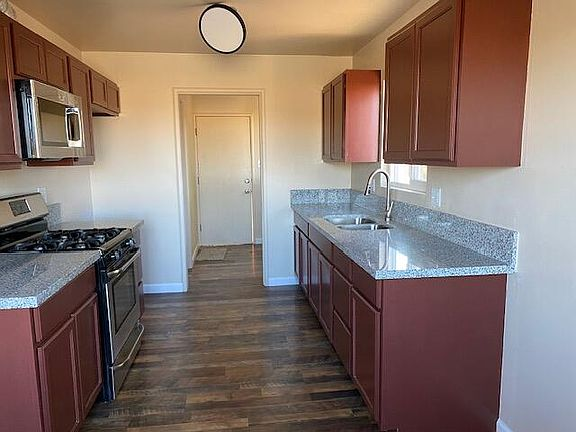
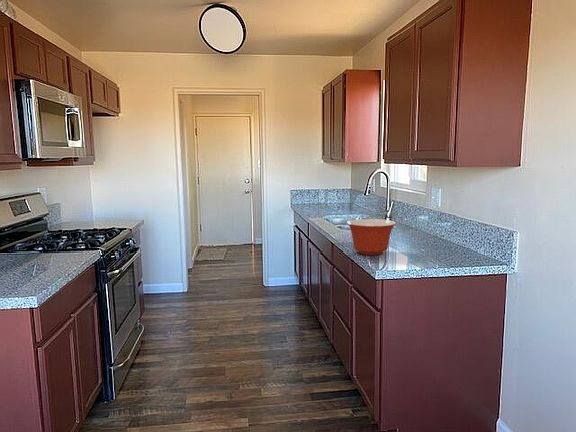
+ mixing bowl (370, 237)
